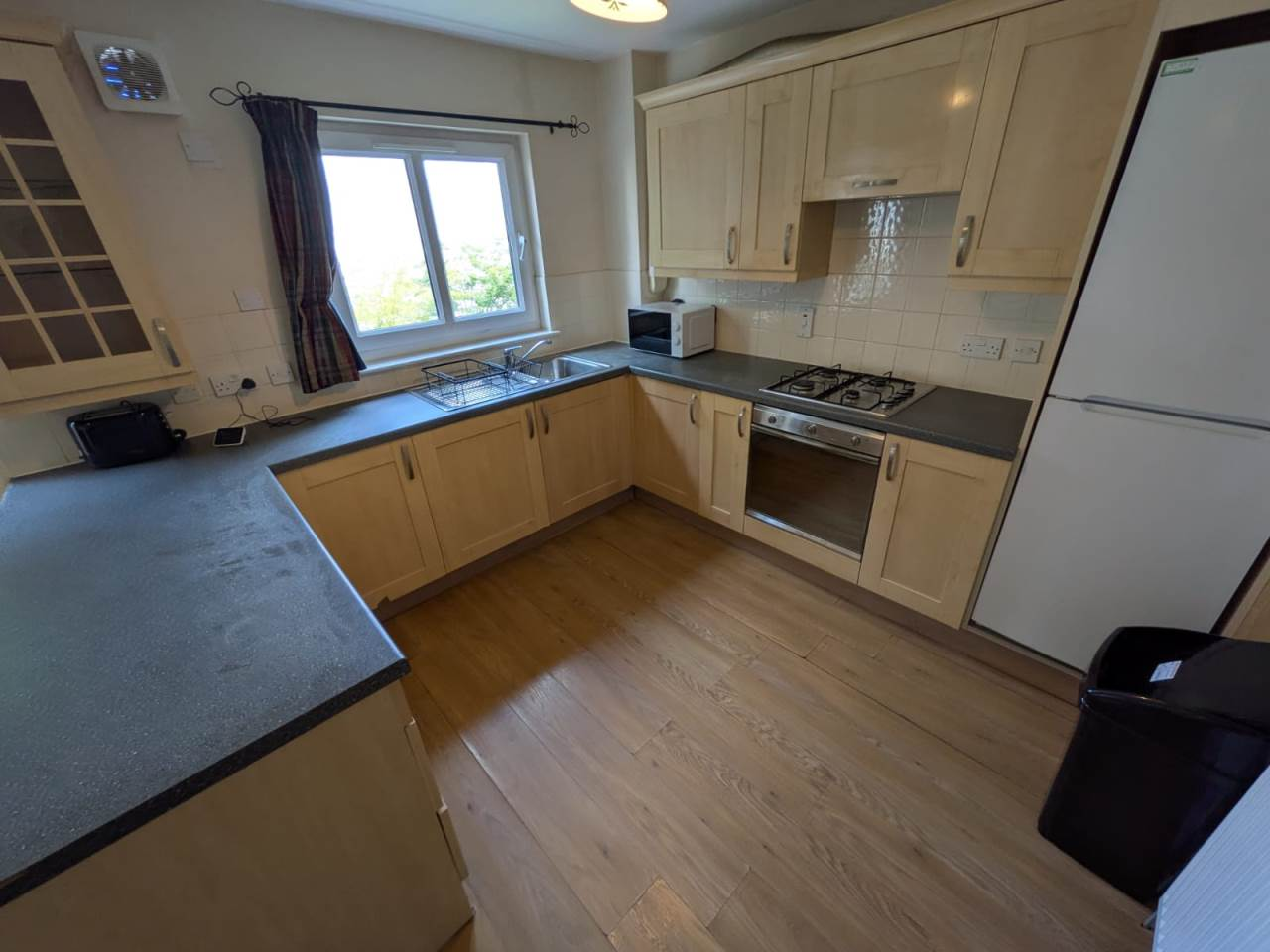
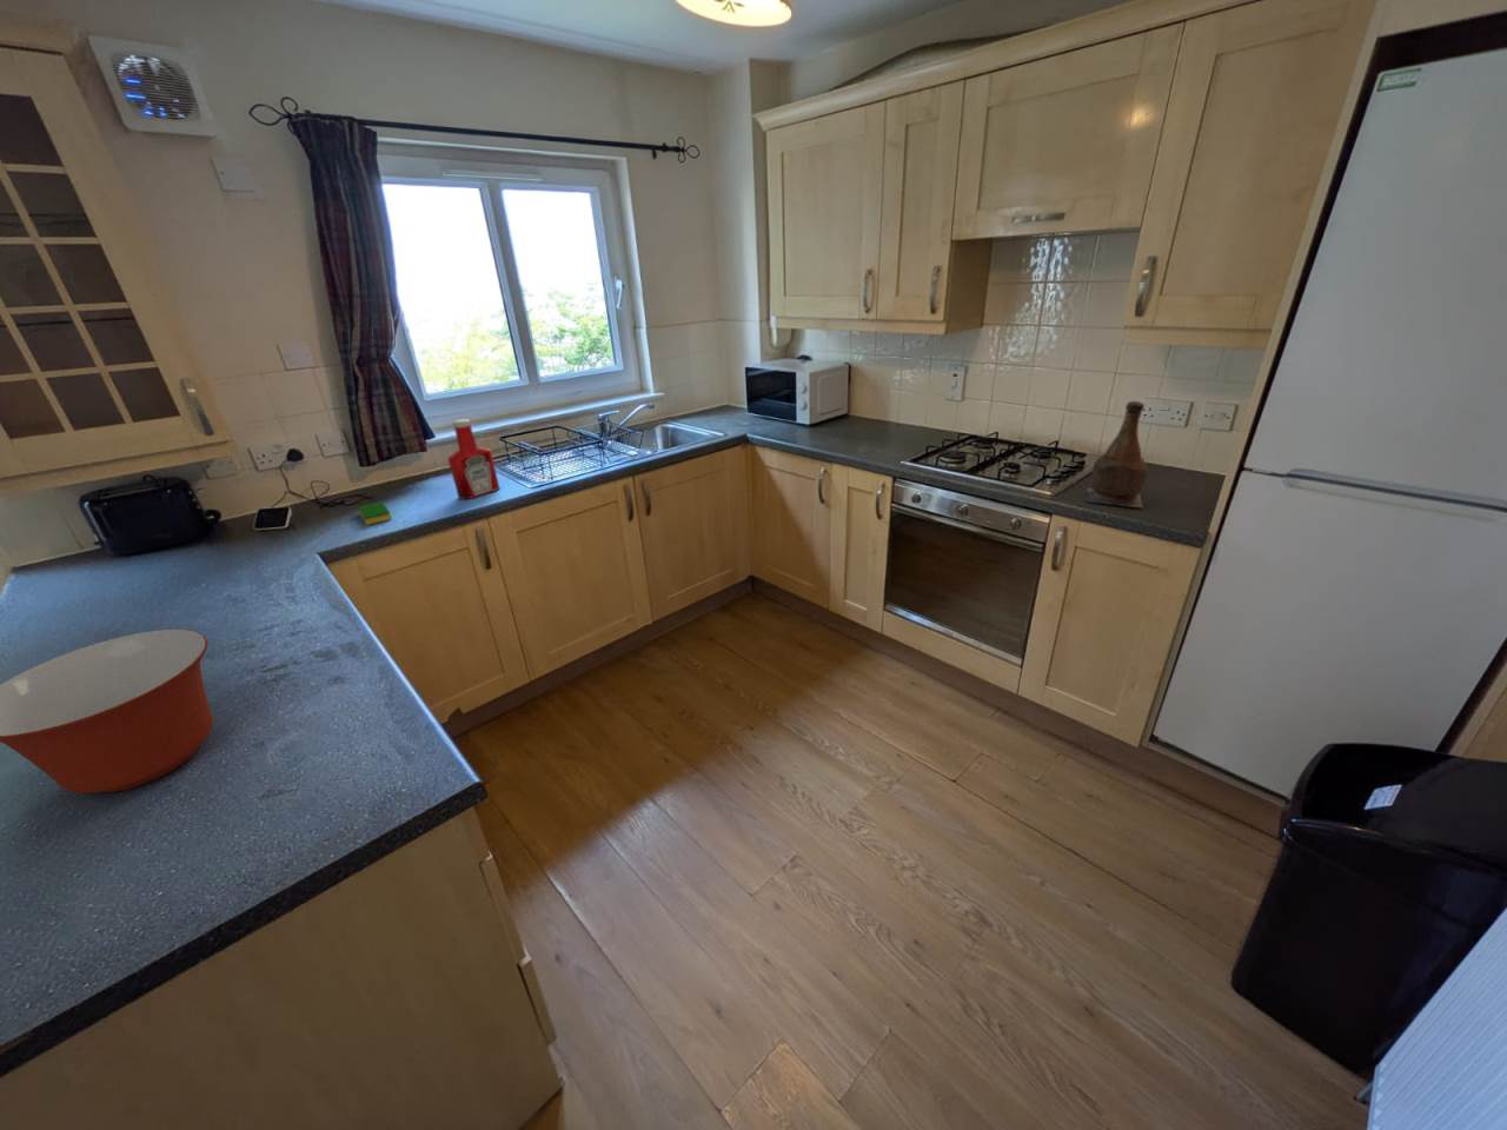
+ mixing bowl (122, 719)
+ soap bottle (470, 457)
+ dish sponge (375, 512)
+ bottle (1125, 451)
